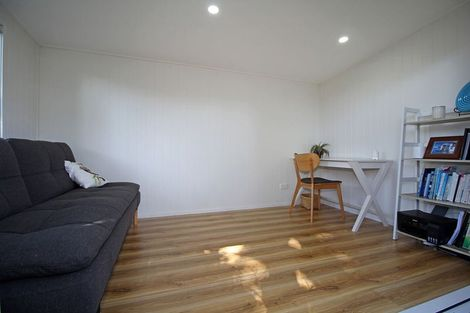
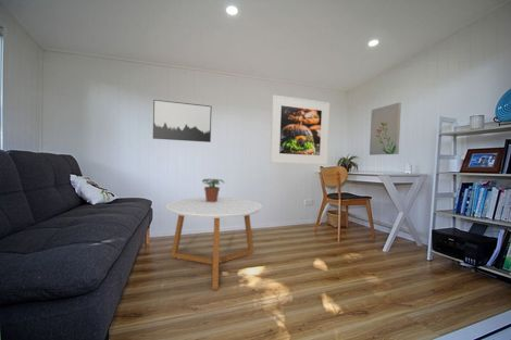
+ wall art (384, 130)
+ potted plant (212, 189)
+ coffee table (216, 234)
+ wall art (183, 122)
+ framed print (300, 131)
